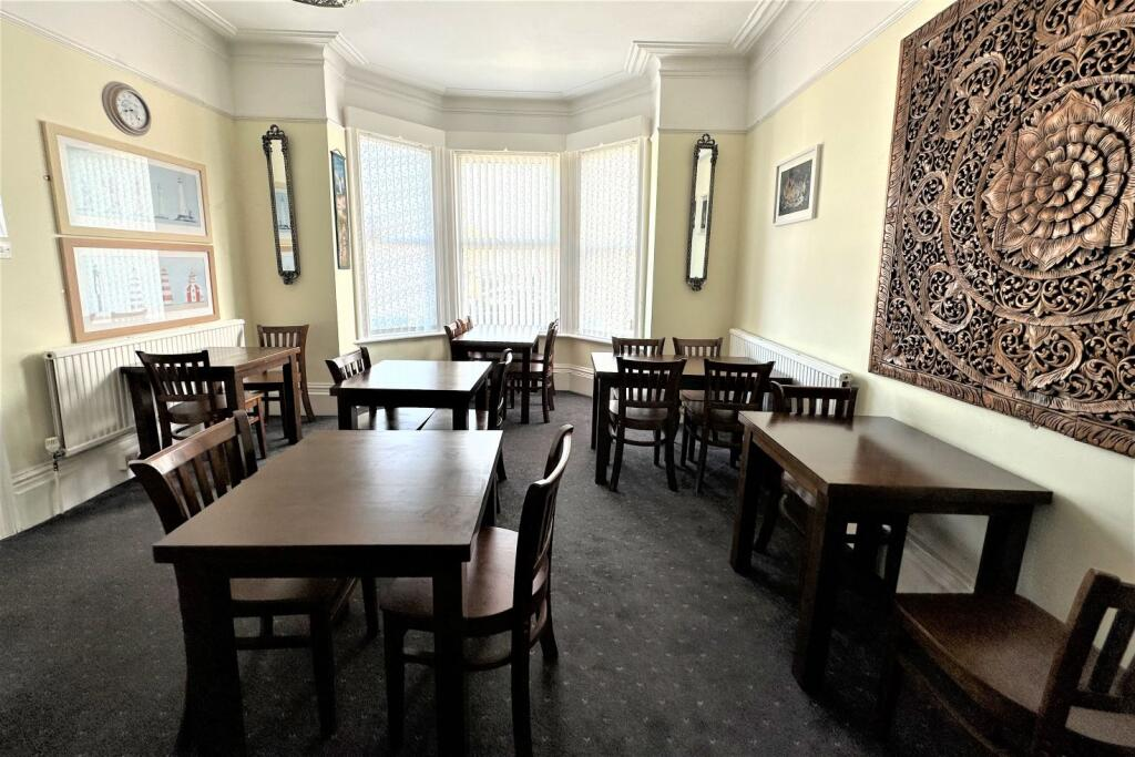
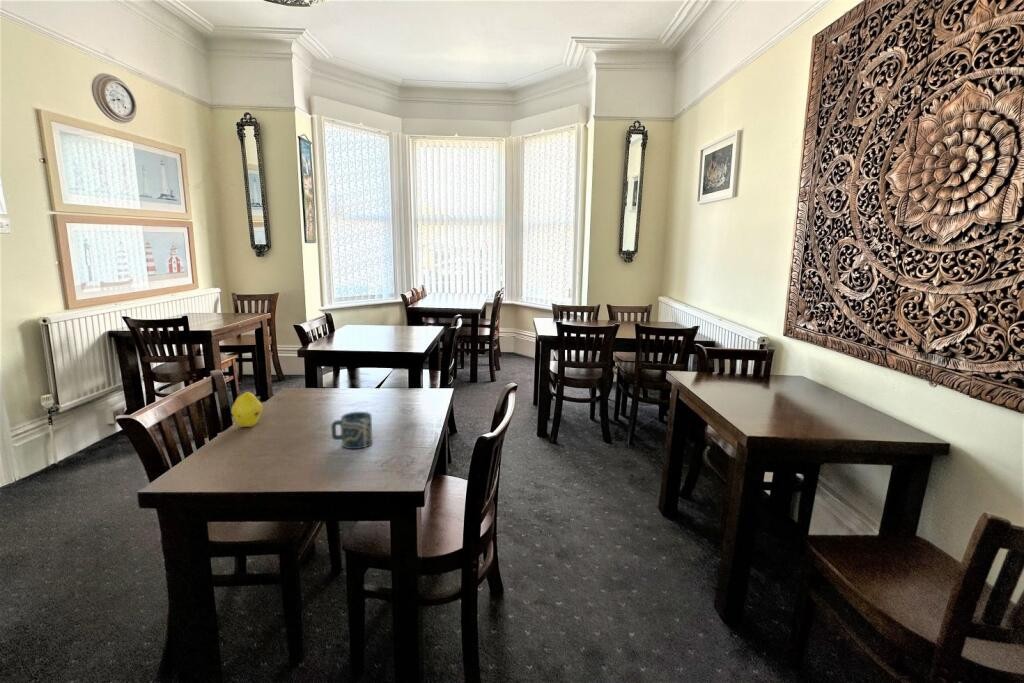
+ fruit (247, 408)
+ cup (351, 429)
